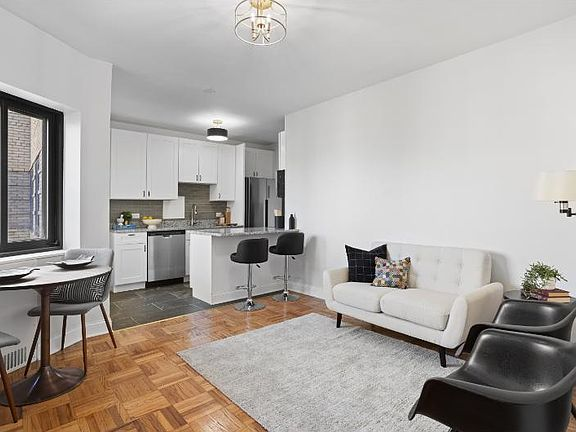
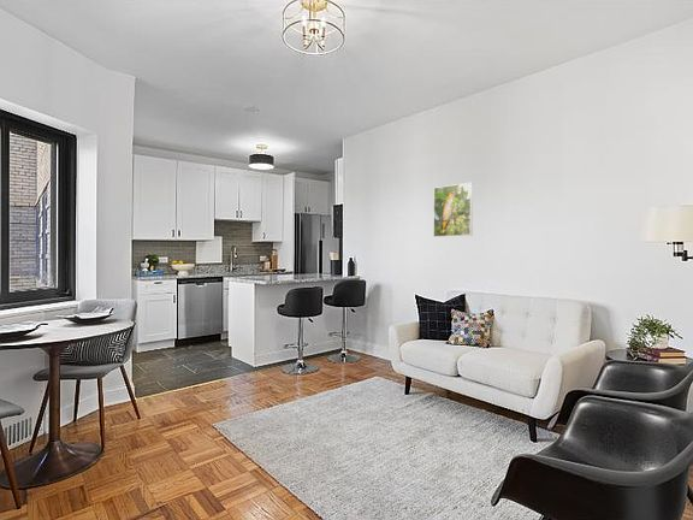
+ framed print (452, 211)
